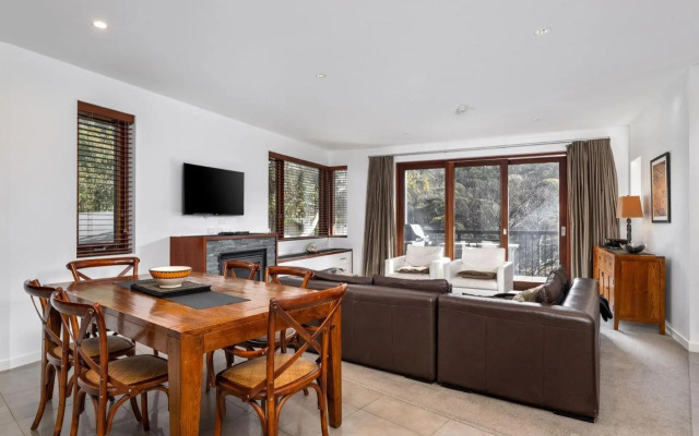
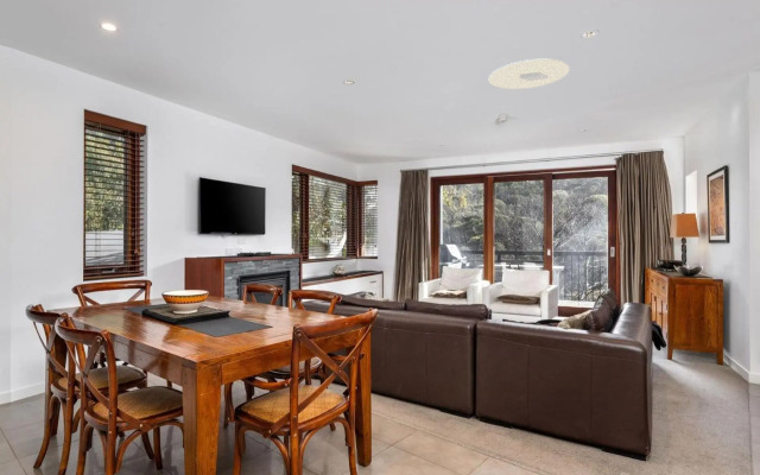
+ ceiling light (527, 71)
